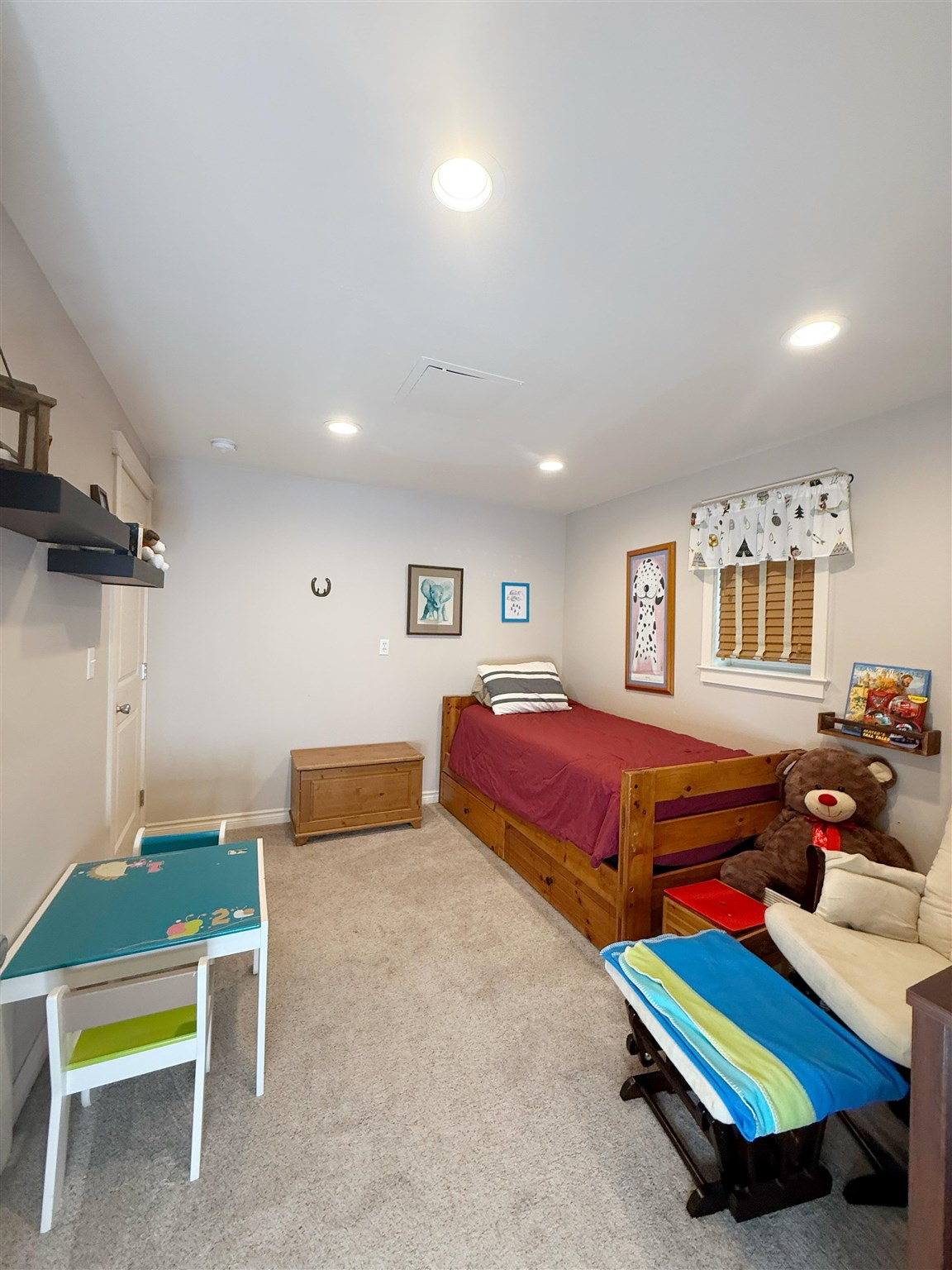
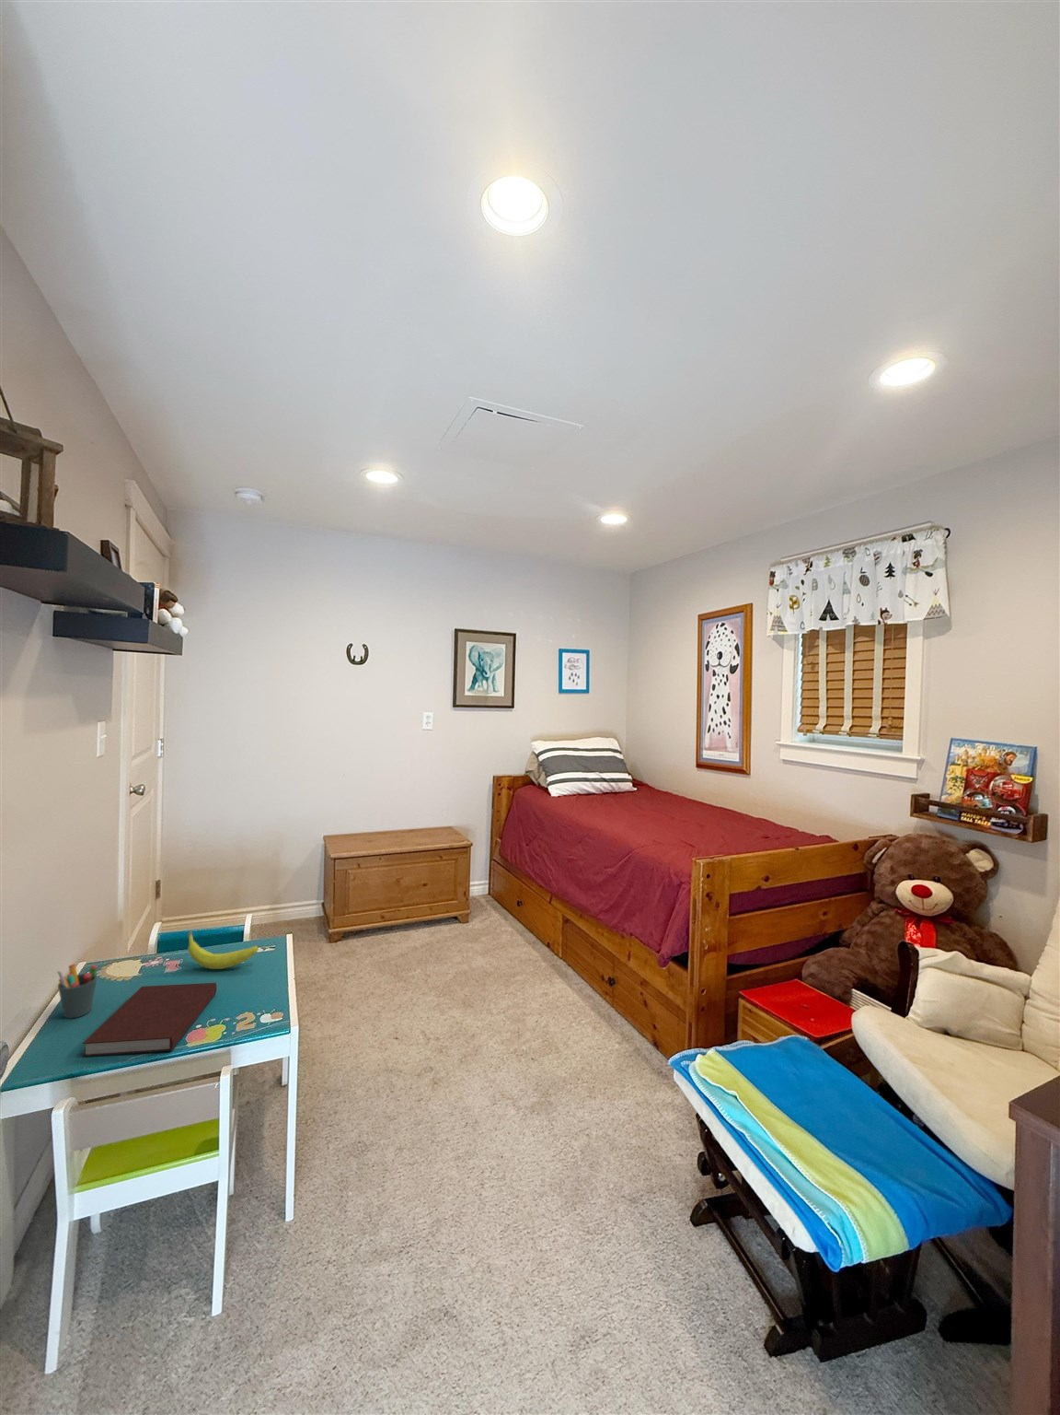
+ pen holder (77, 987)
+ notebook (156, 1015)
+ fruit (220, 954)
